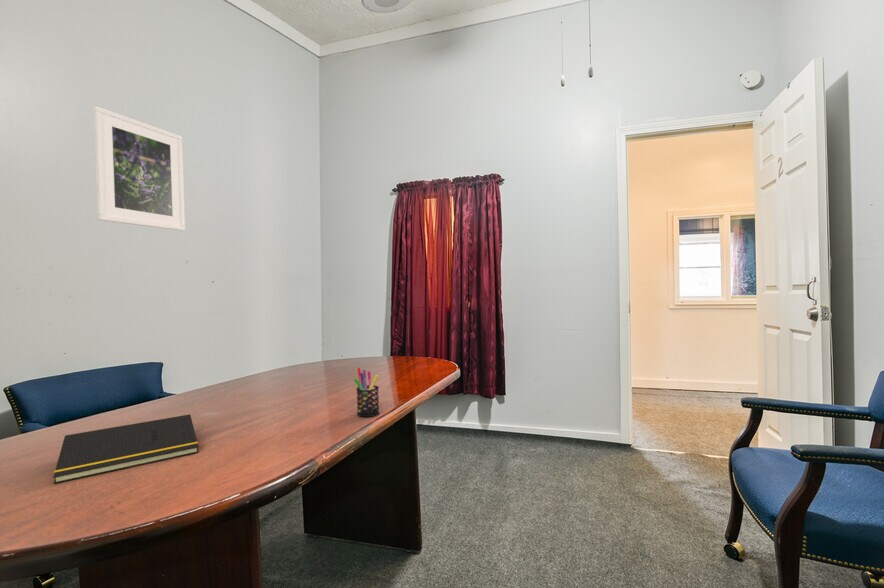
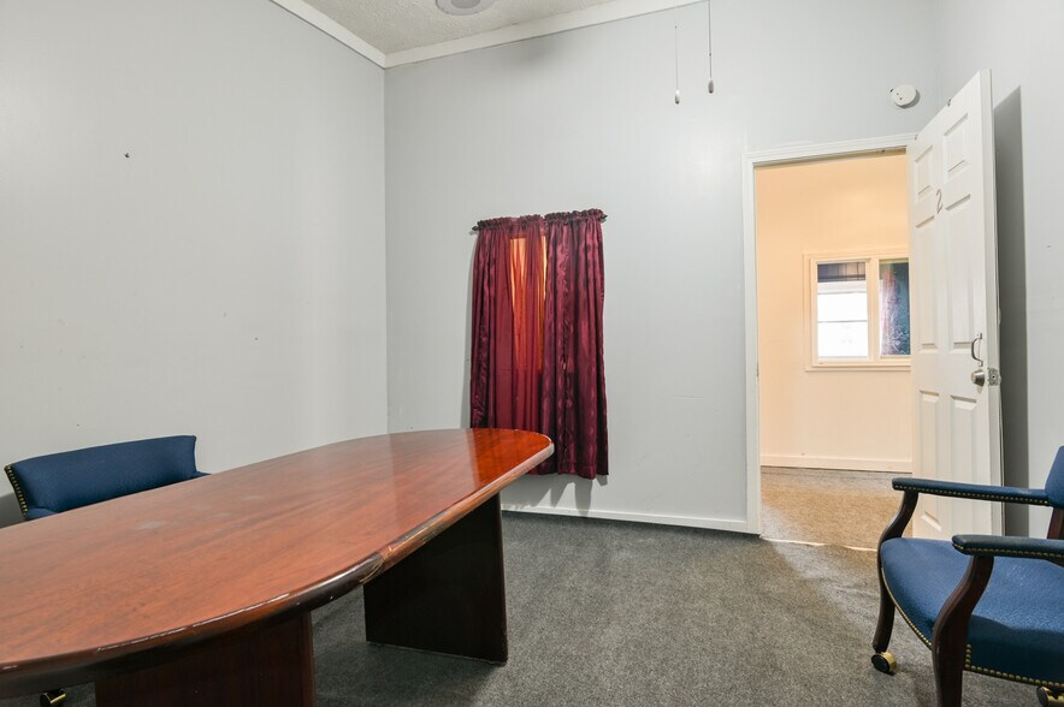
- pen holder (364, 391)
- notepad (132, 443)
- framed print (143, 174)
